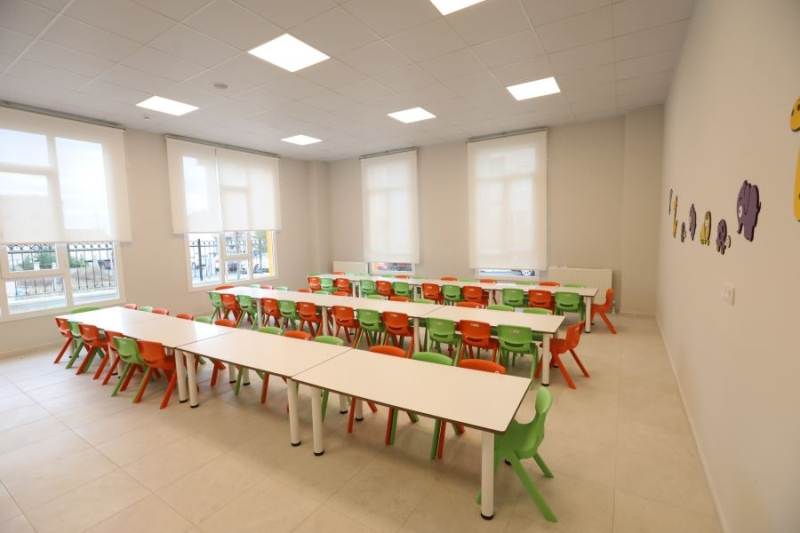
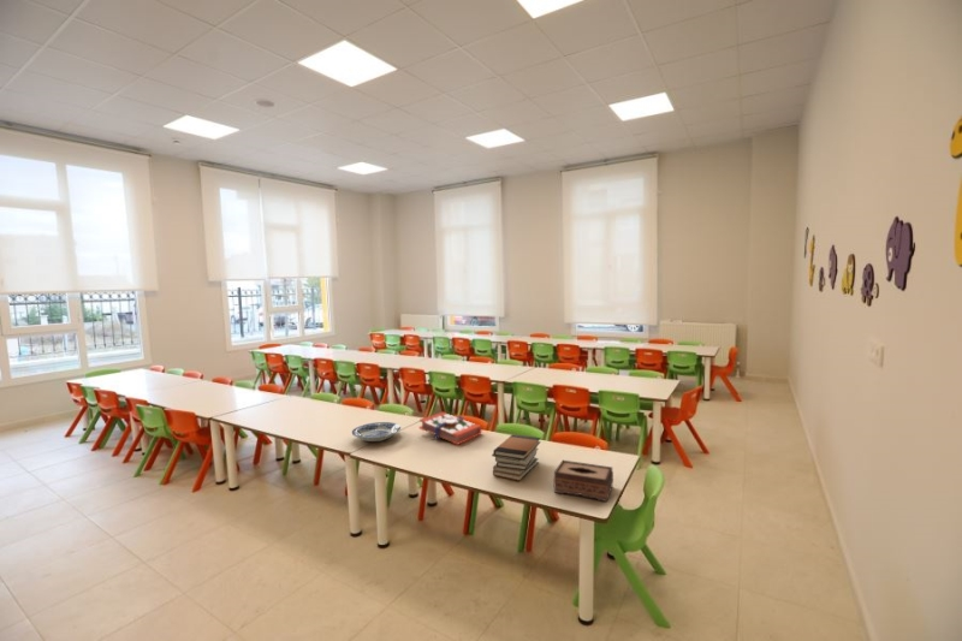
+ tissue box (583, 479)
+ book stack (517, 456)
+ plate (376, 433)
+ book (450, 427)
